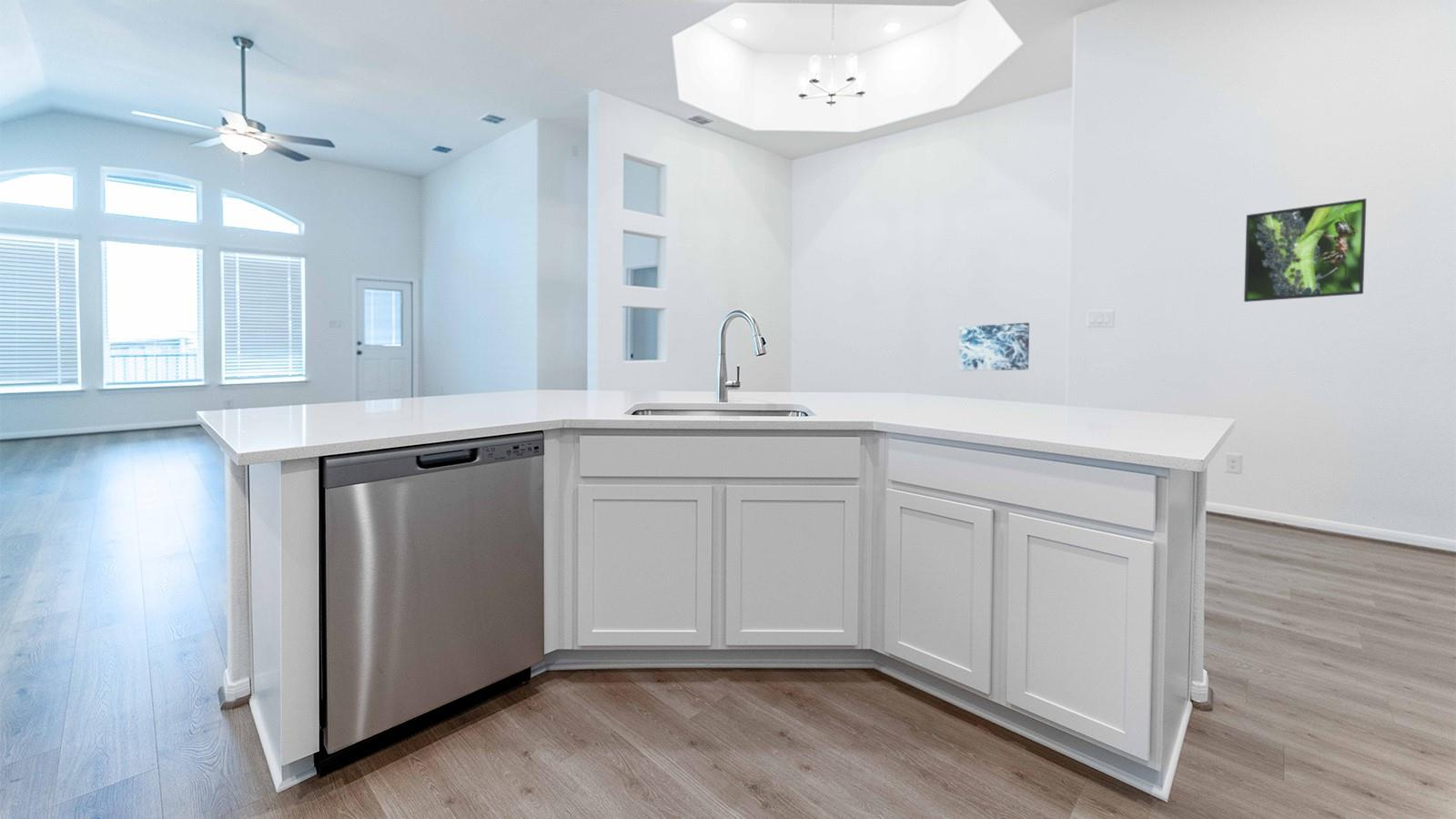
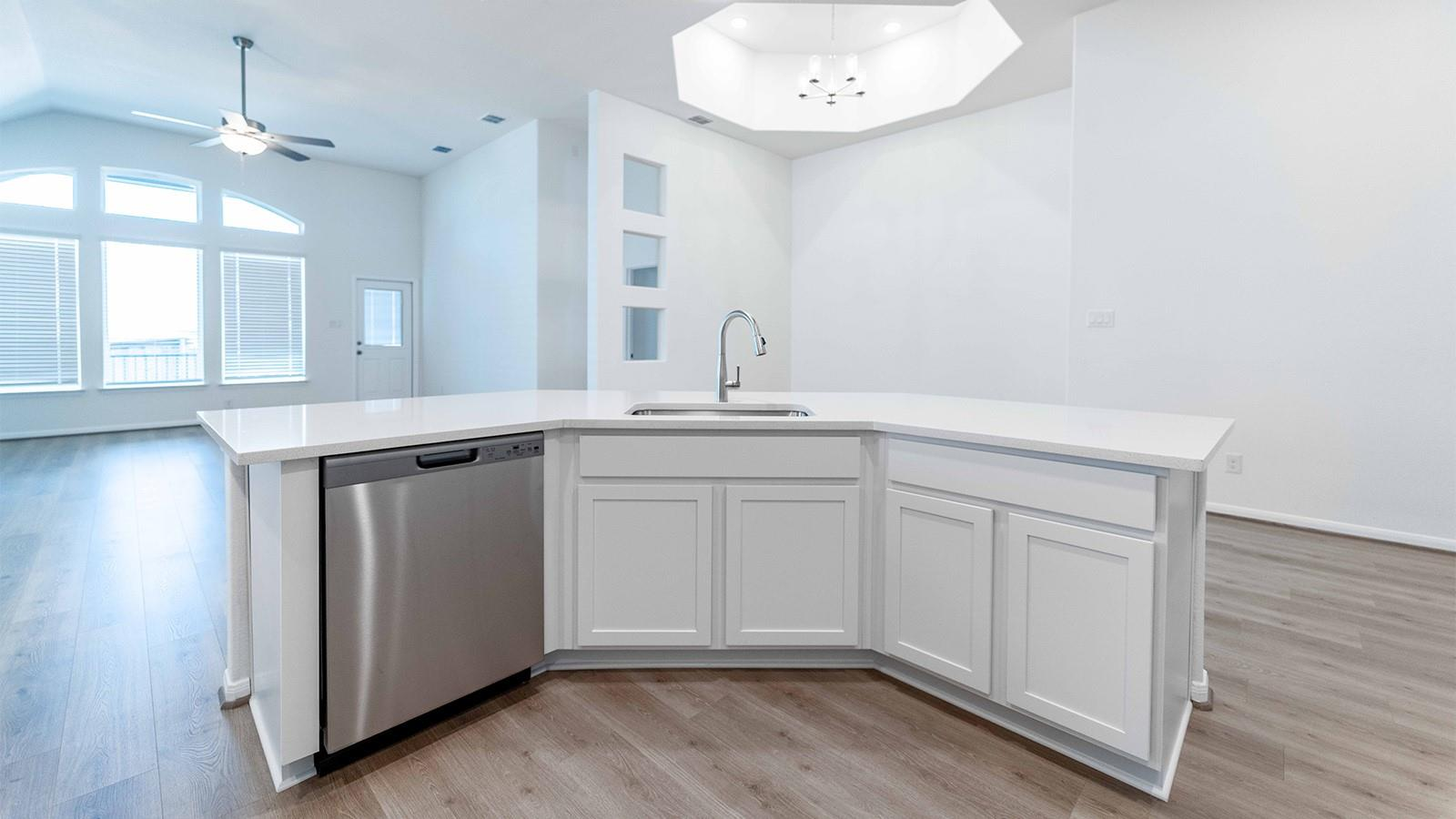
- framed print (1302, 252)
- wall art (993, 348)
